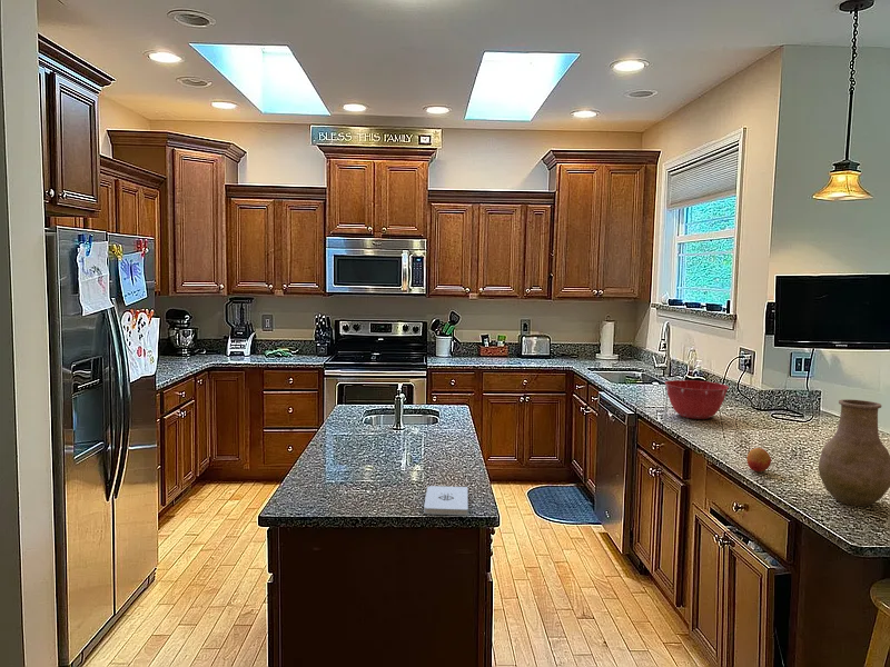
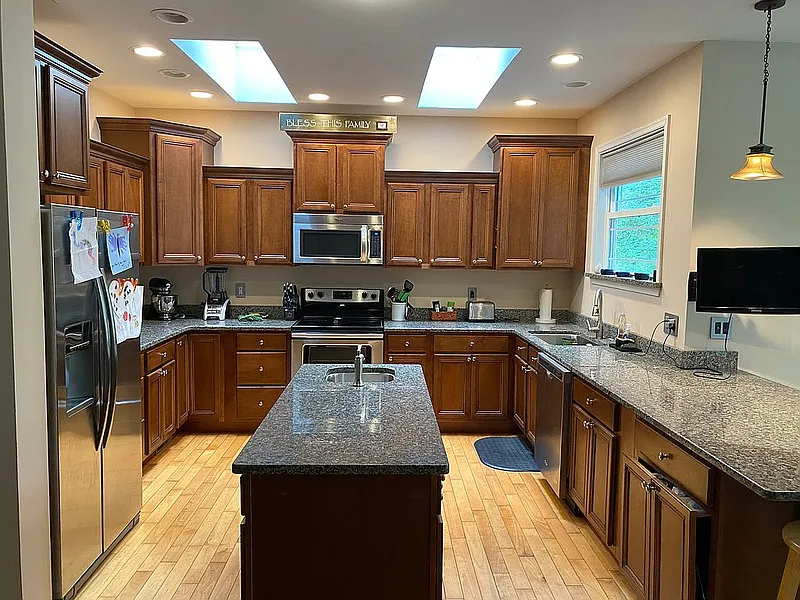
- mixing bowl (695, 400)
- vase (856, 451)
- notepad (446, 499)
- fruit (759, 459)
